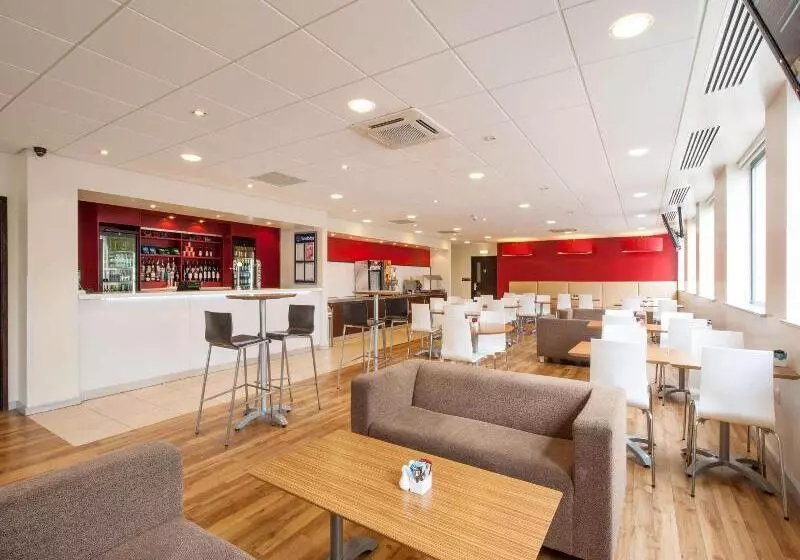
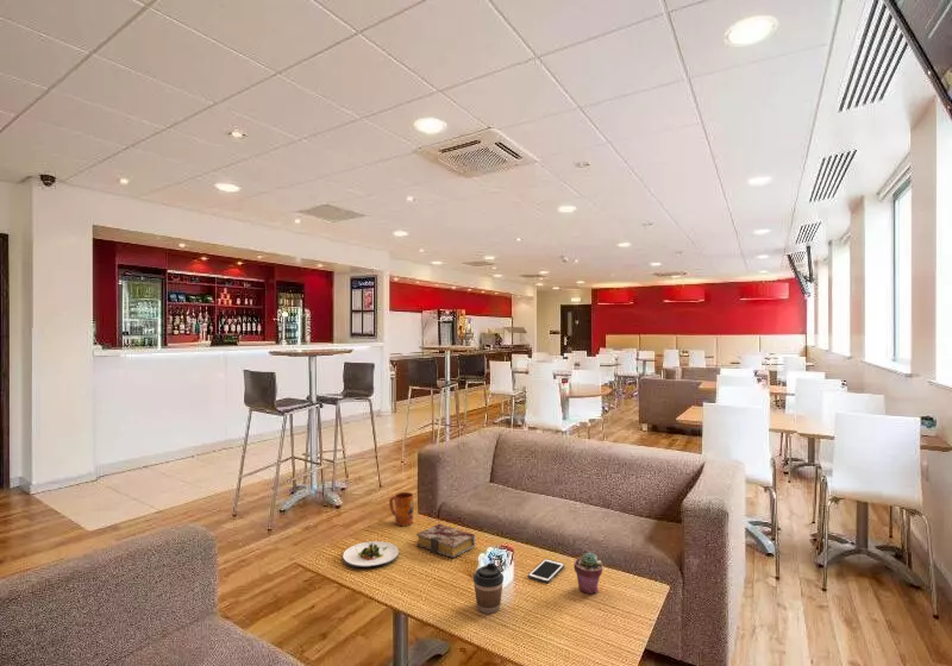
+ mug (400, 508)
+ cell phone (546, 570)
+ salad plate (370, 549)
+ coffee cup (488, 586)
+ potted succulent (588, 571)
+ book (445, 539)
